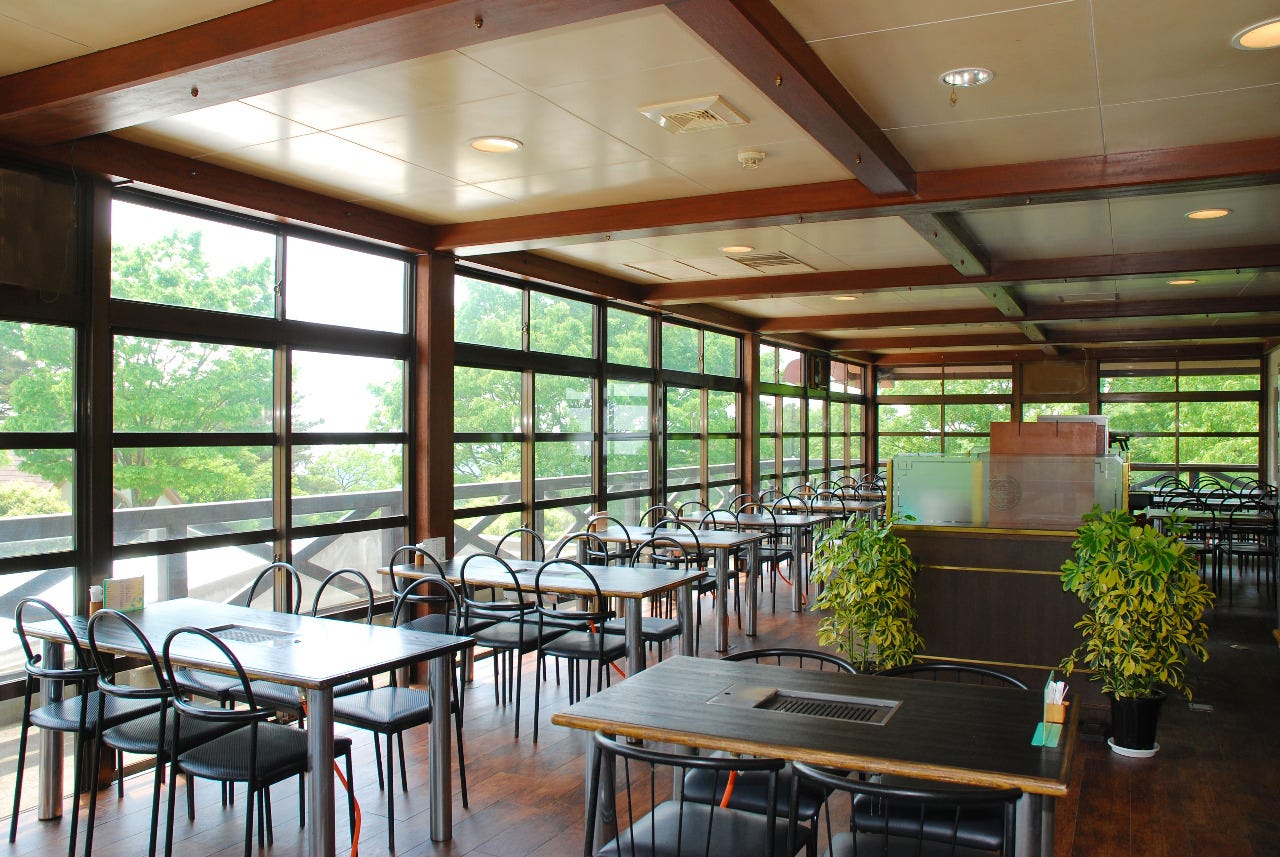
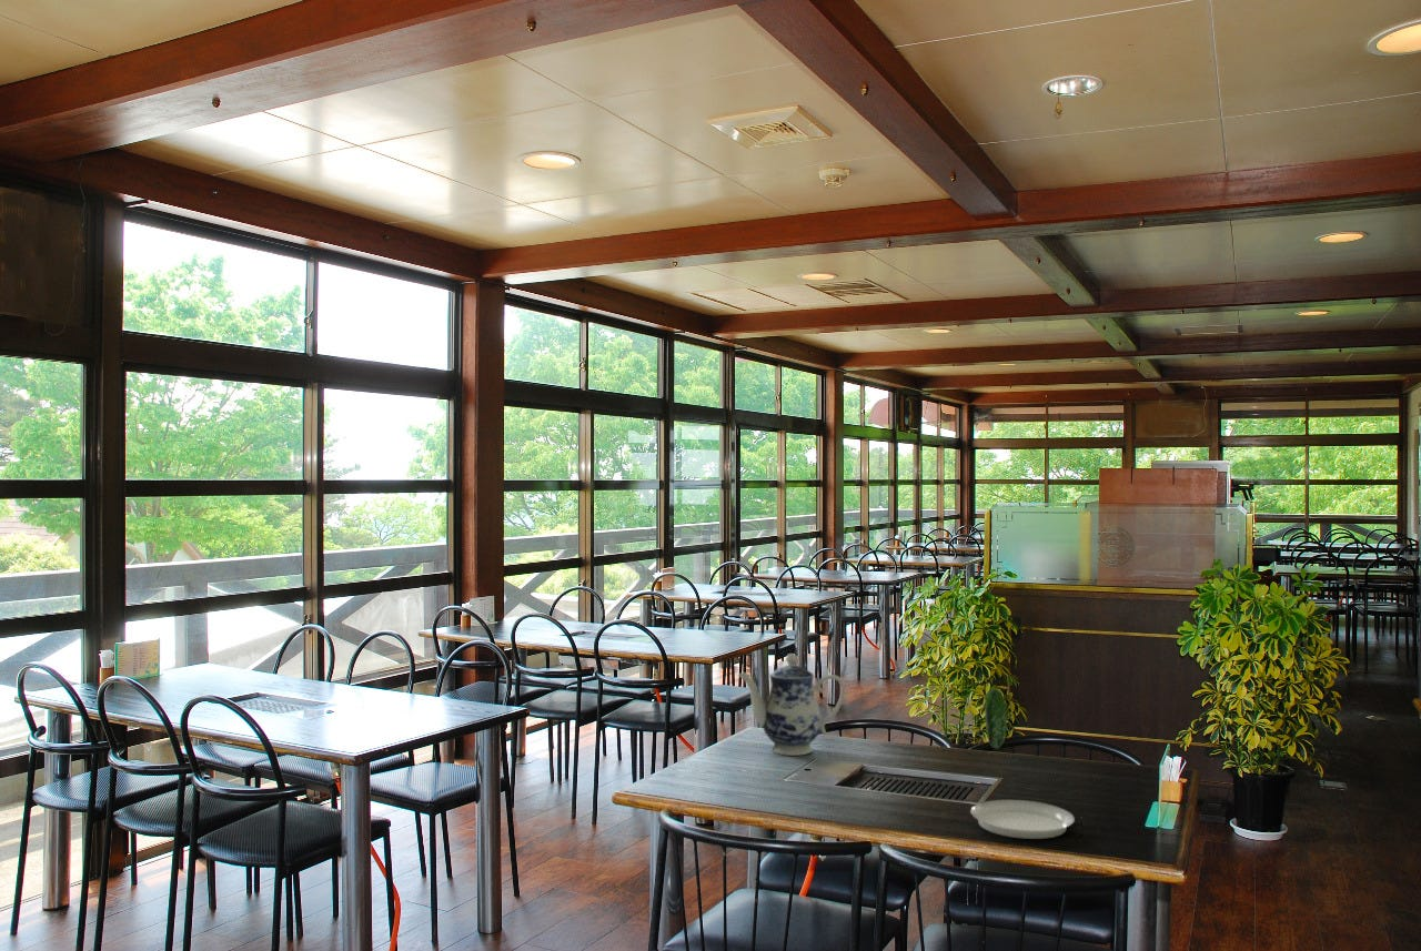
+ teapot (792, 701)
+ plate (1002, 742)
